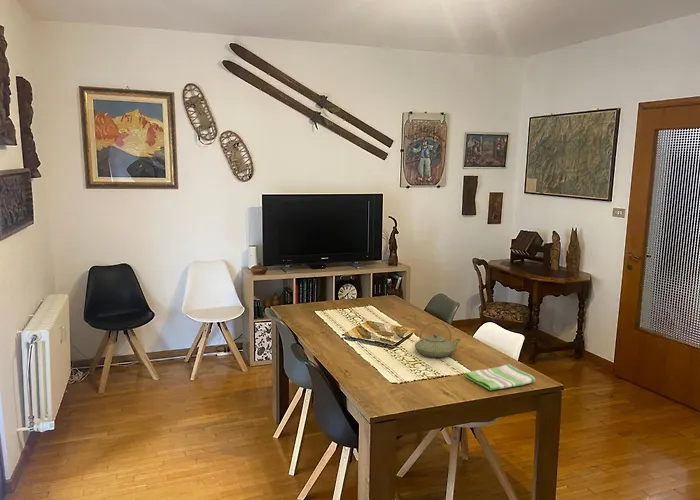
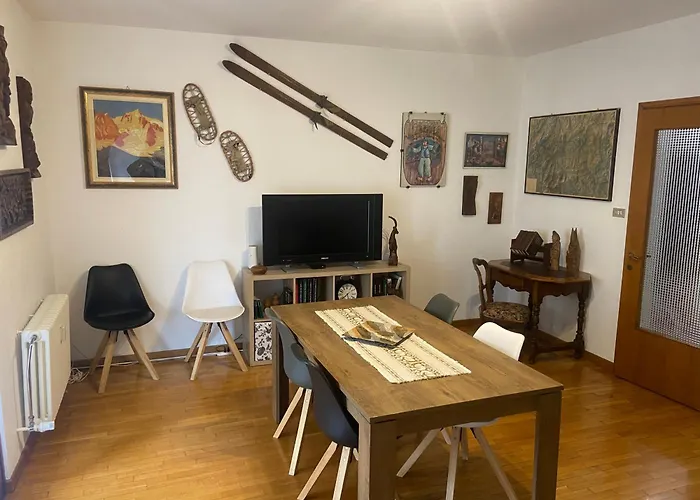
- dish towel (499, 376)
- teapot (438, 338)
